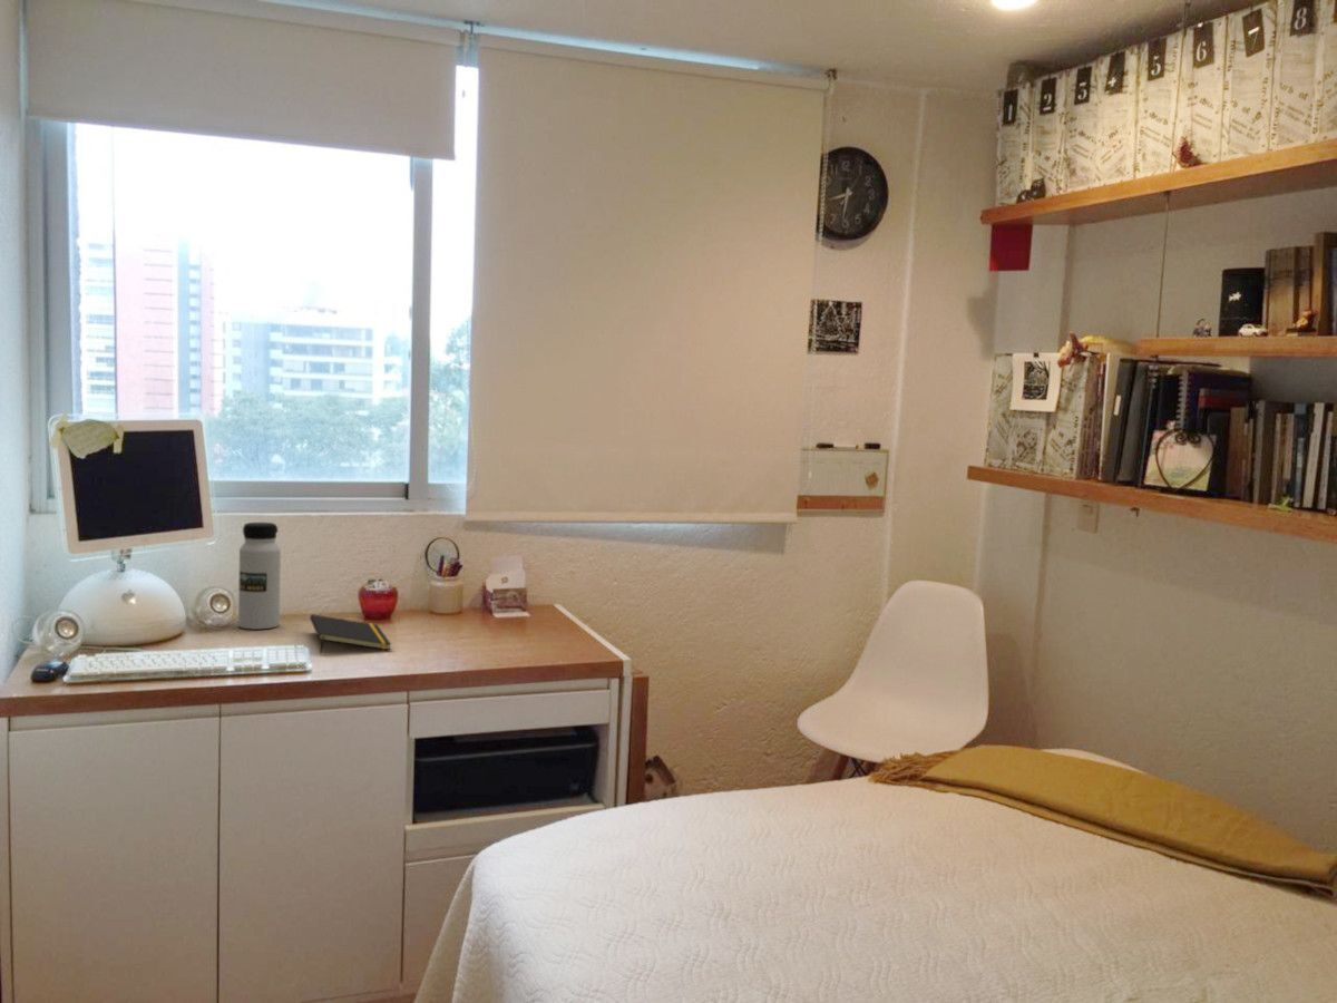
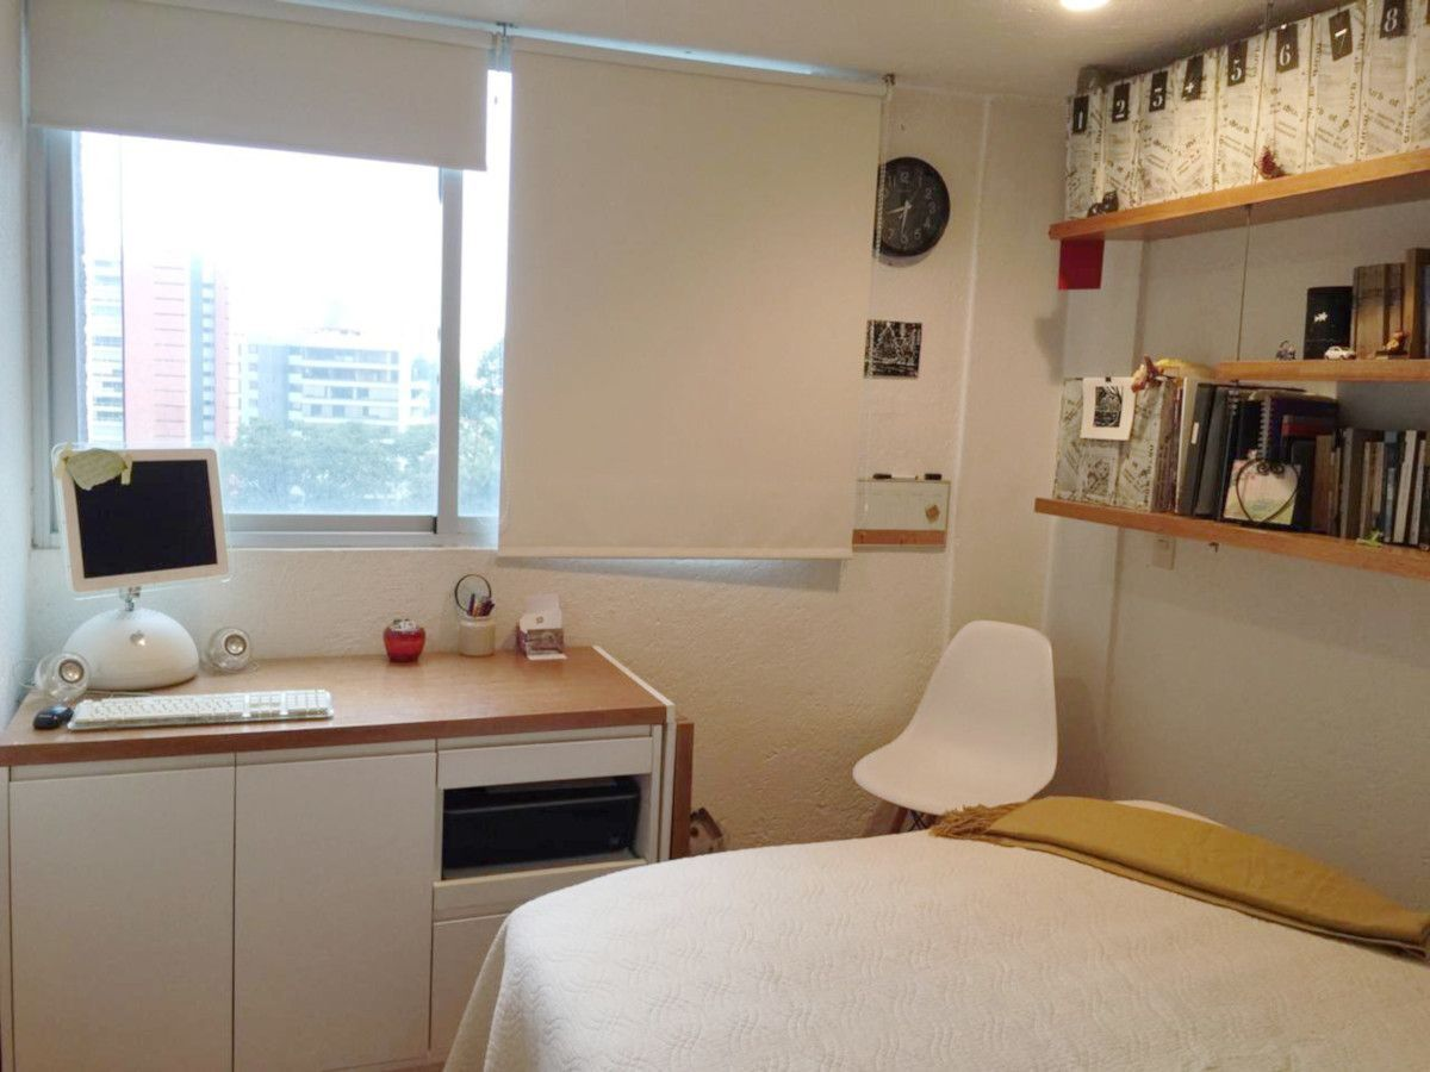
- water bottle (260, 574)
- notepad (349, 631)
